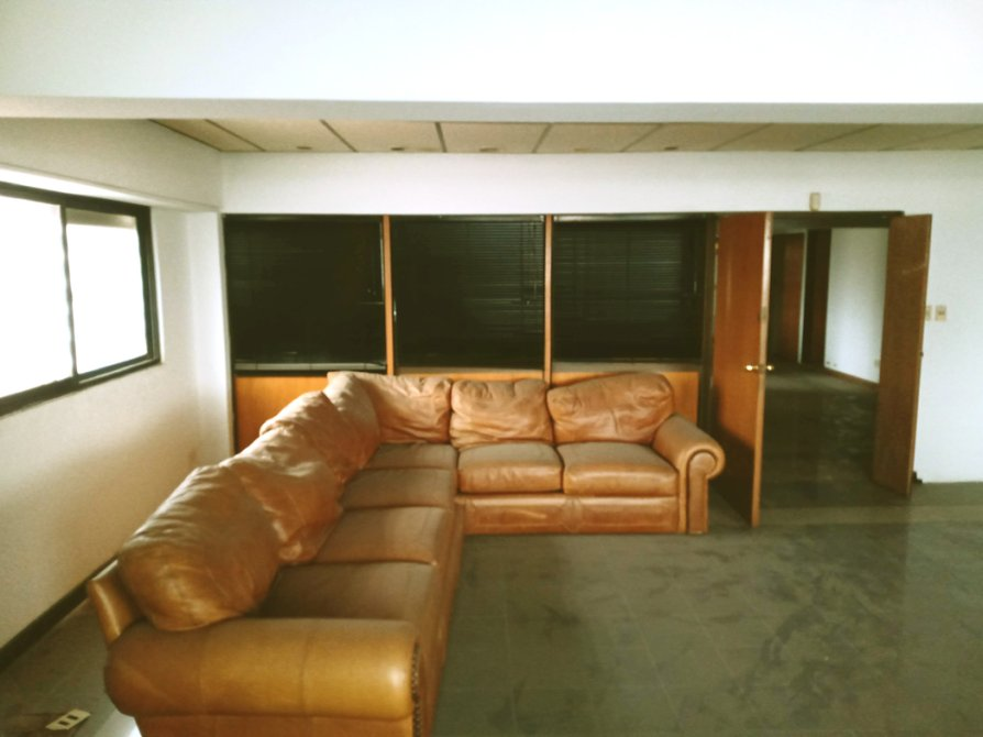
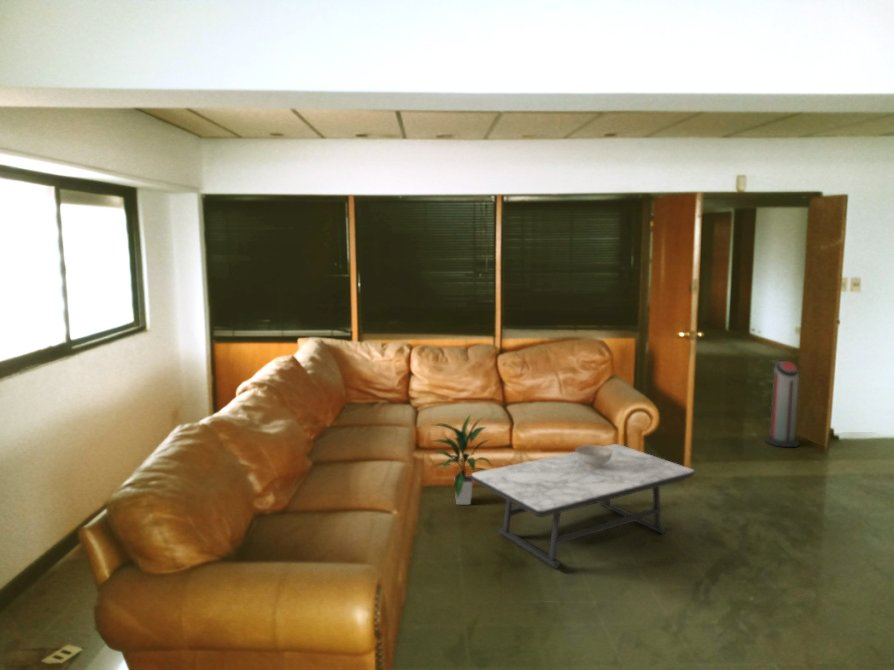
+ indoor plant (460, 458)
+ coffee table (583, 502)
+ decorative bowl (593, 457)
+ air purifier (784, 402)
